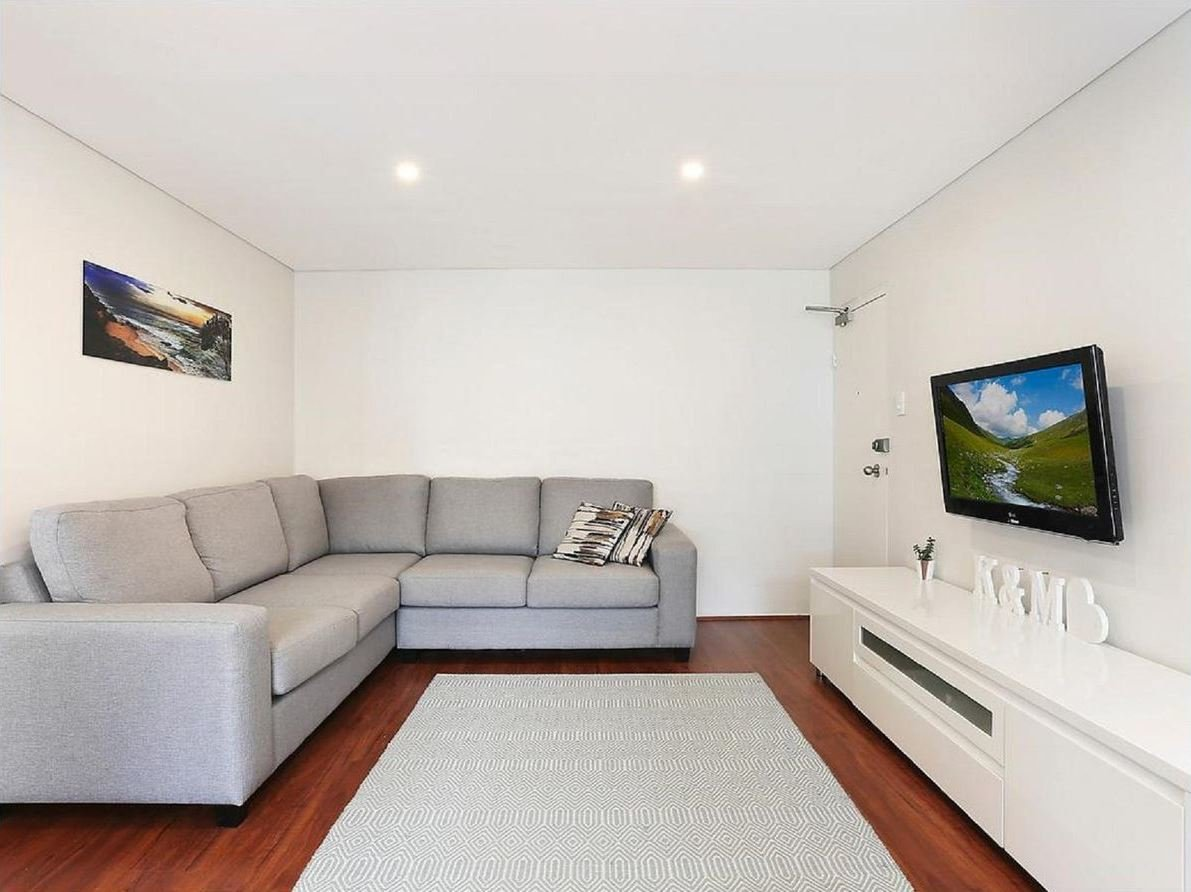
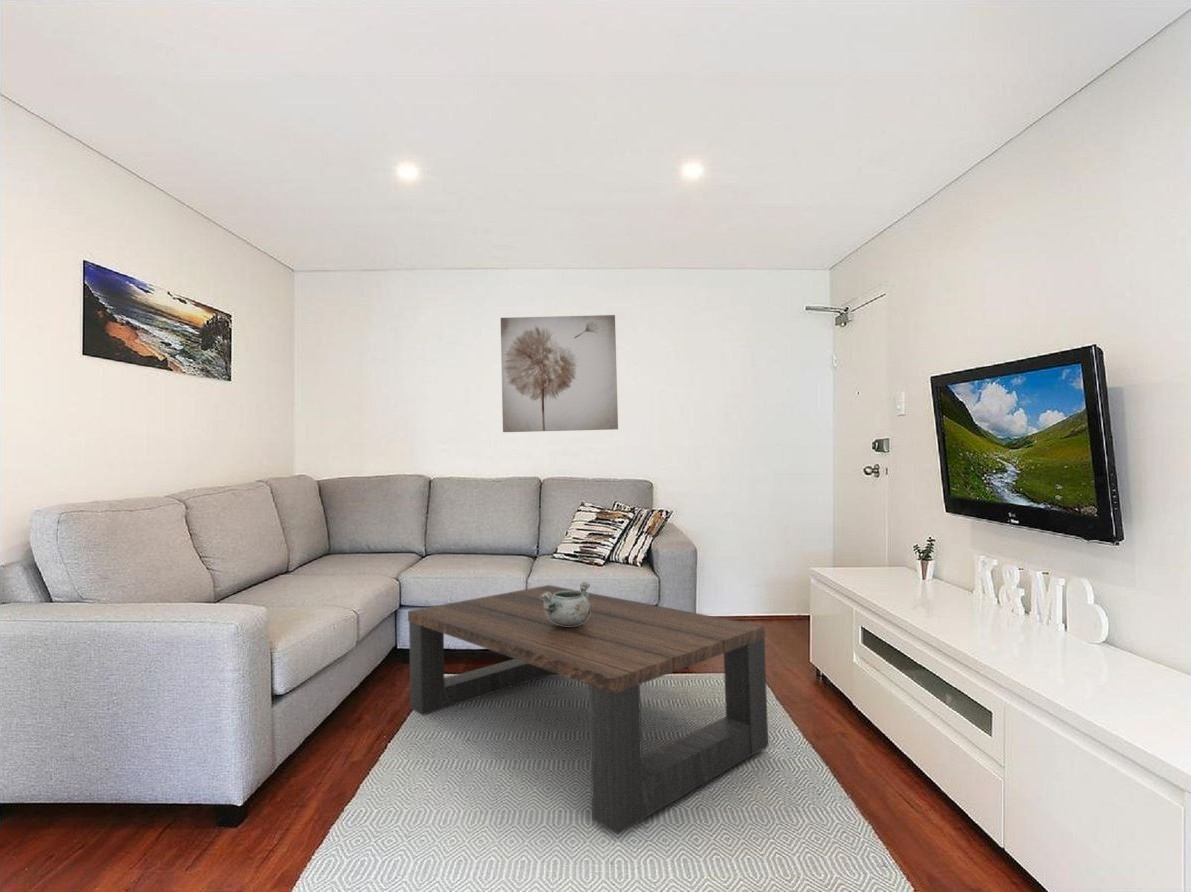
+ coffee table (573, 672)
+ wall art (559, 373)
+ decorative bowl (567, 605)
